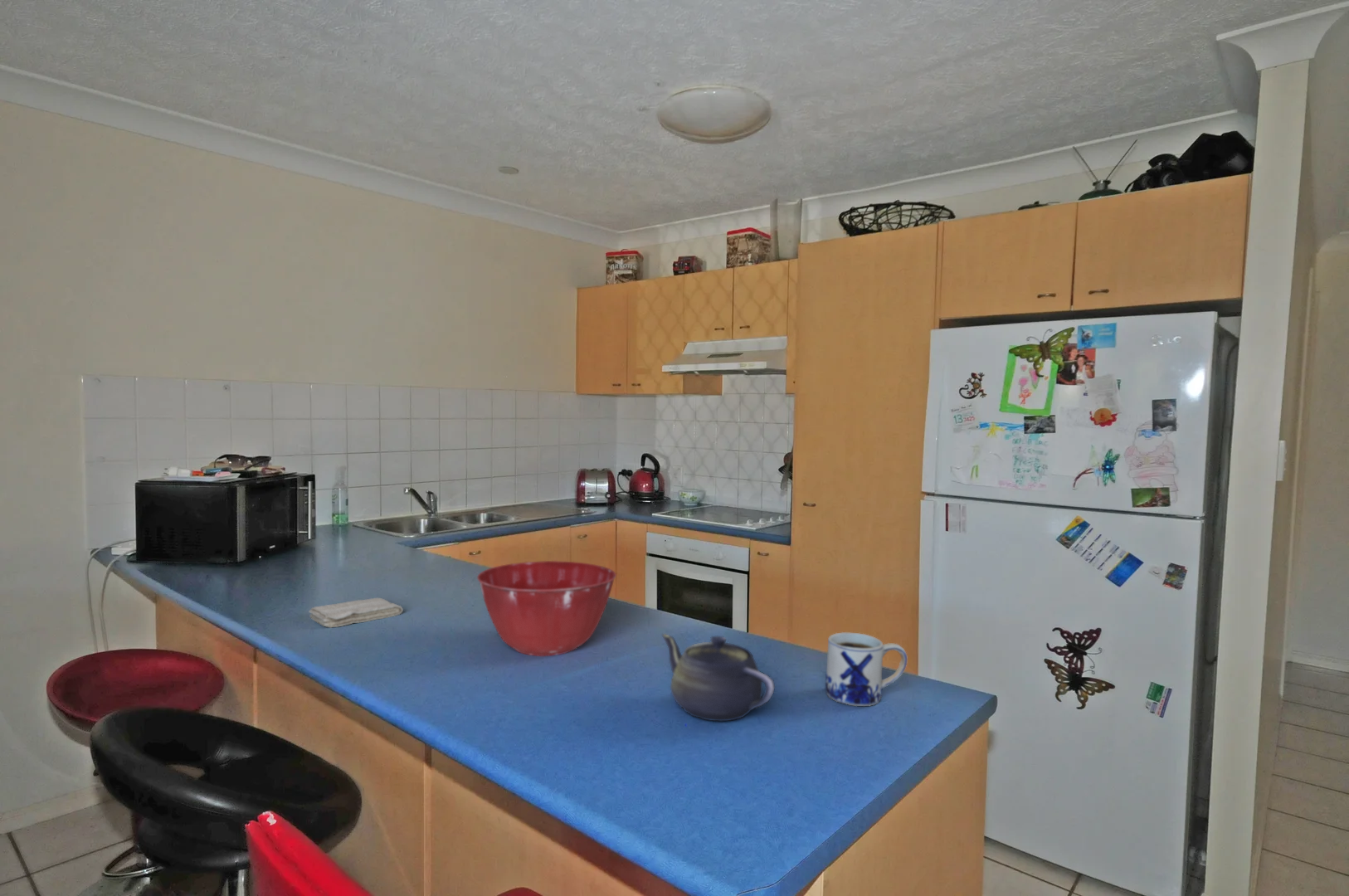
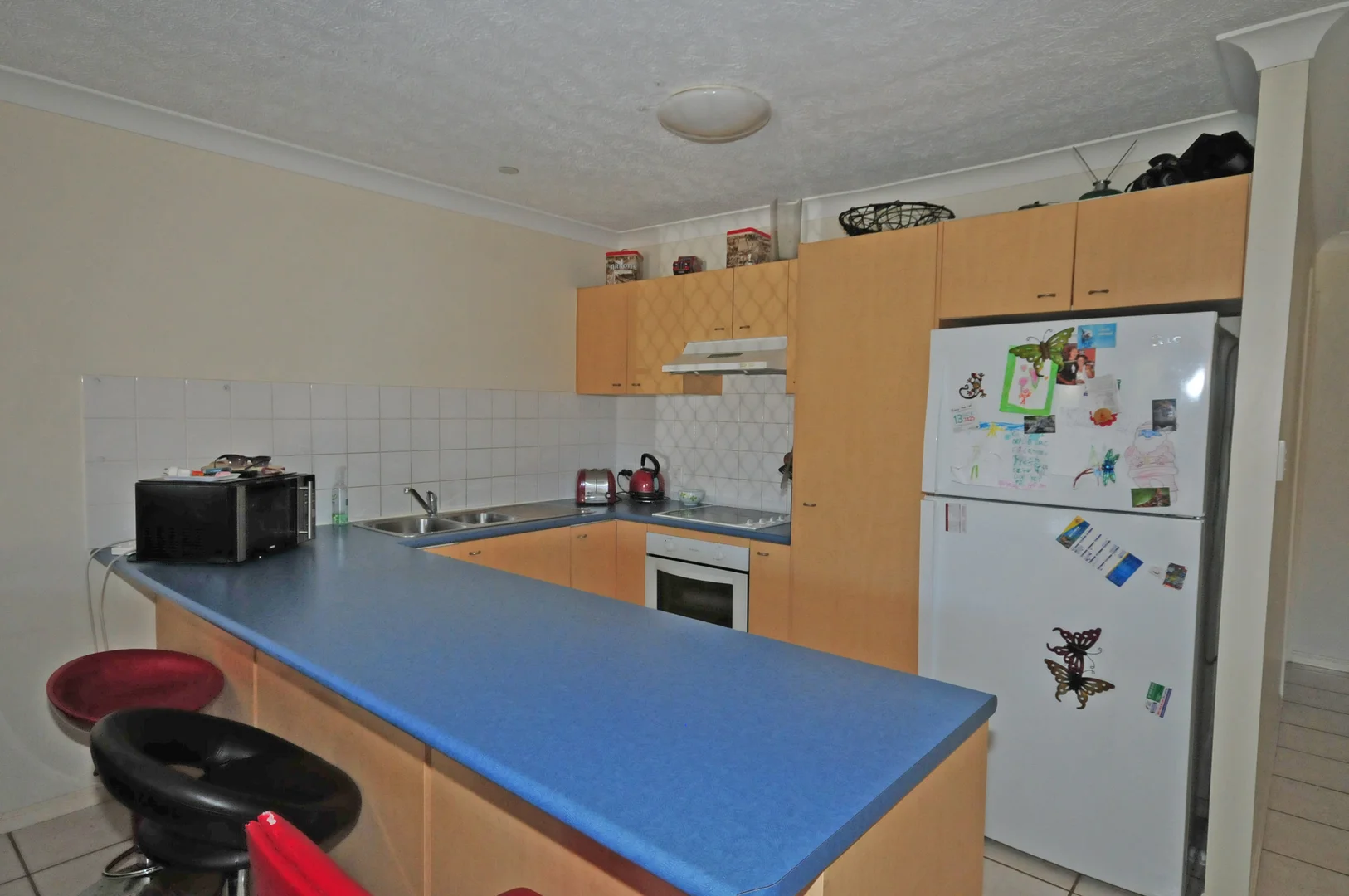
- teapot (713, 671)
- mixing bowl (547, 609)
- mug (862, 668)
- washcloth (355, 611)
